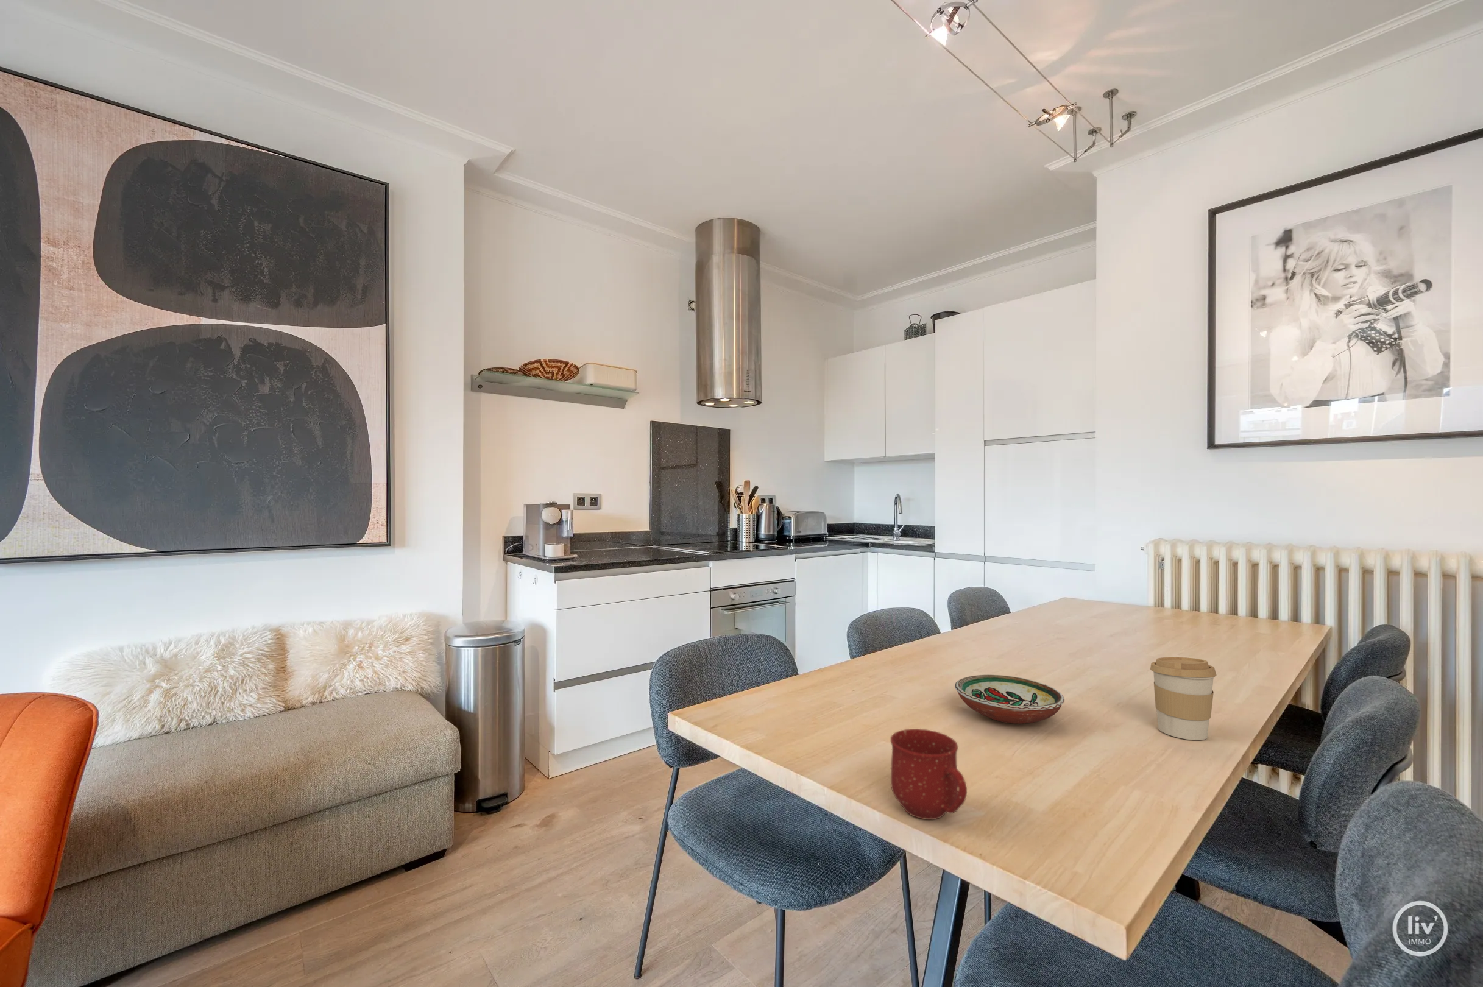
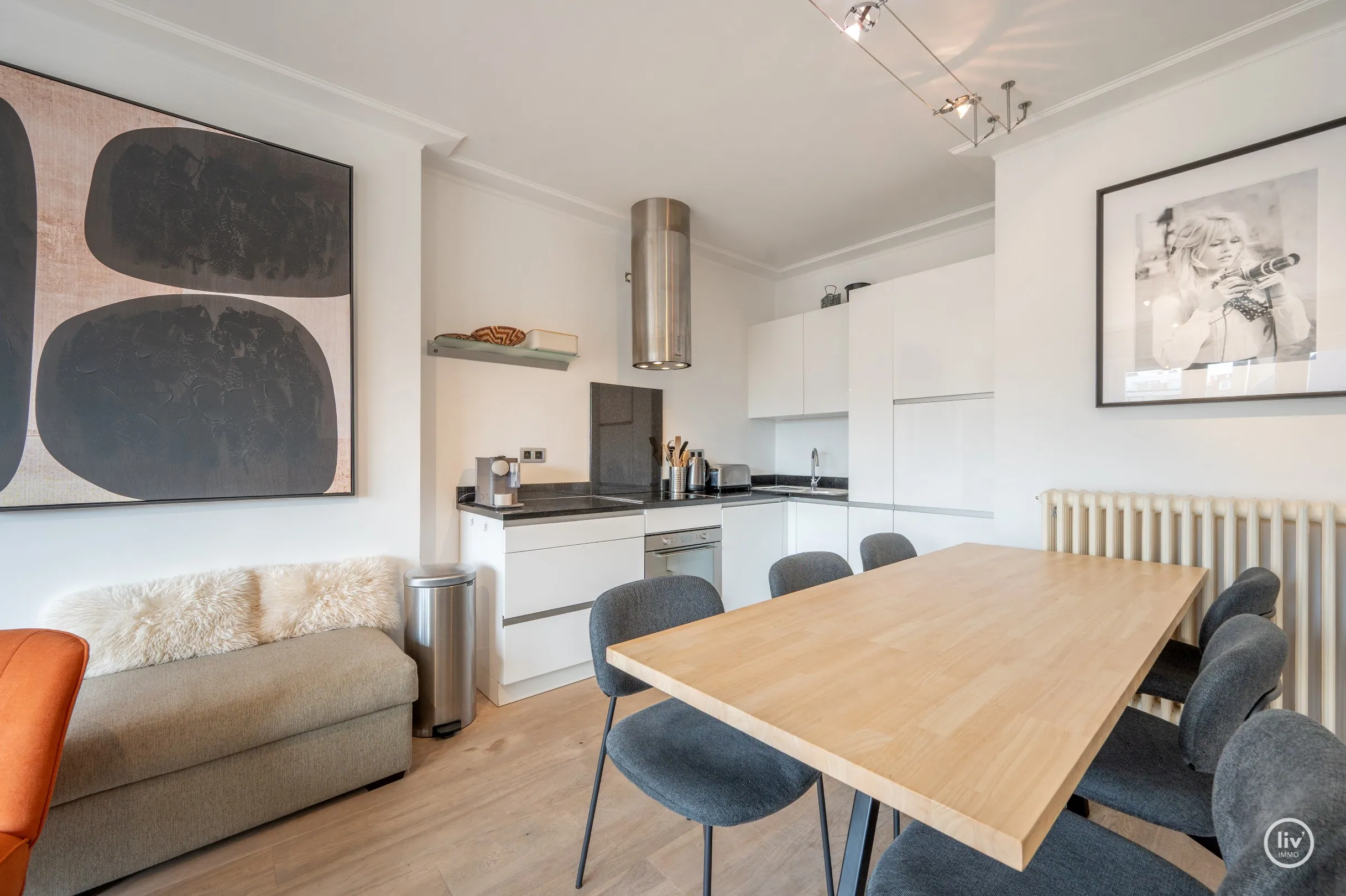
- mug (932, 781)
- decorative bowl (1008, 702)
- coffee cup (1182, 695)
